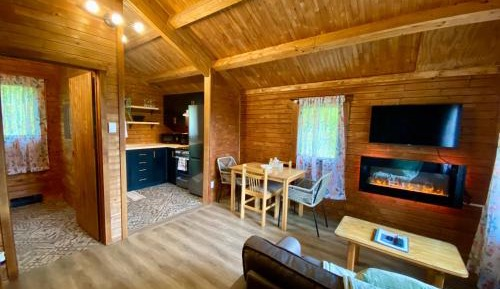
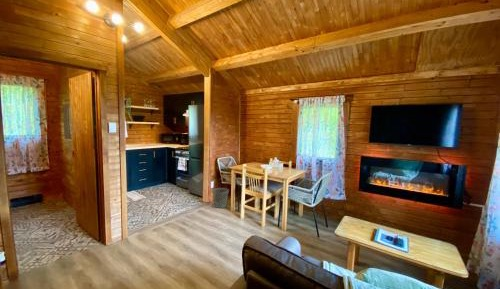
+ wastebasket (220, 198)
